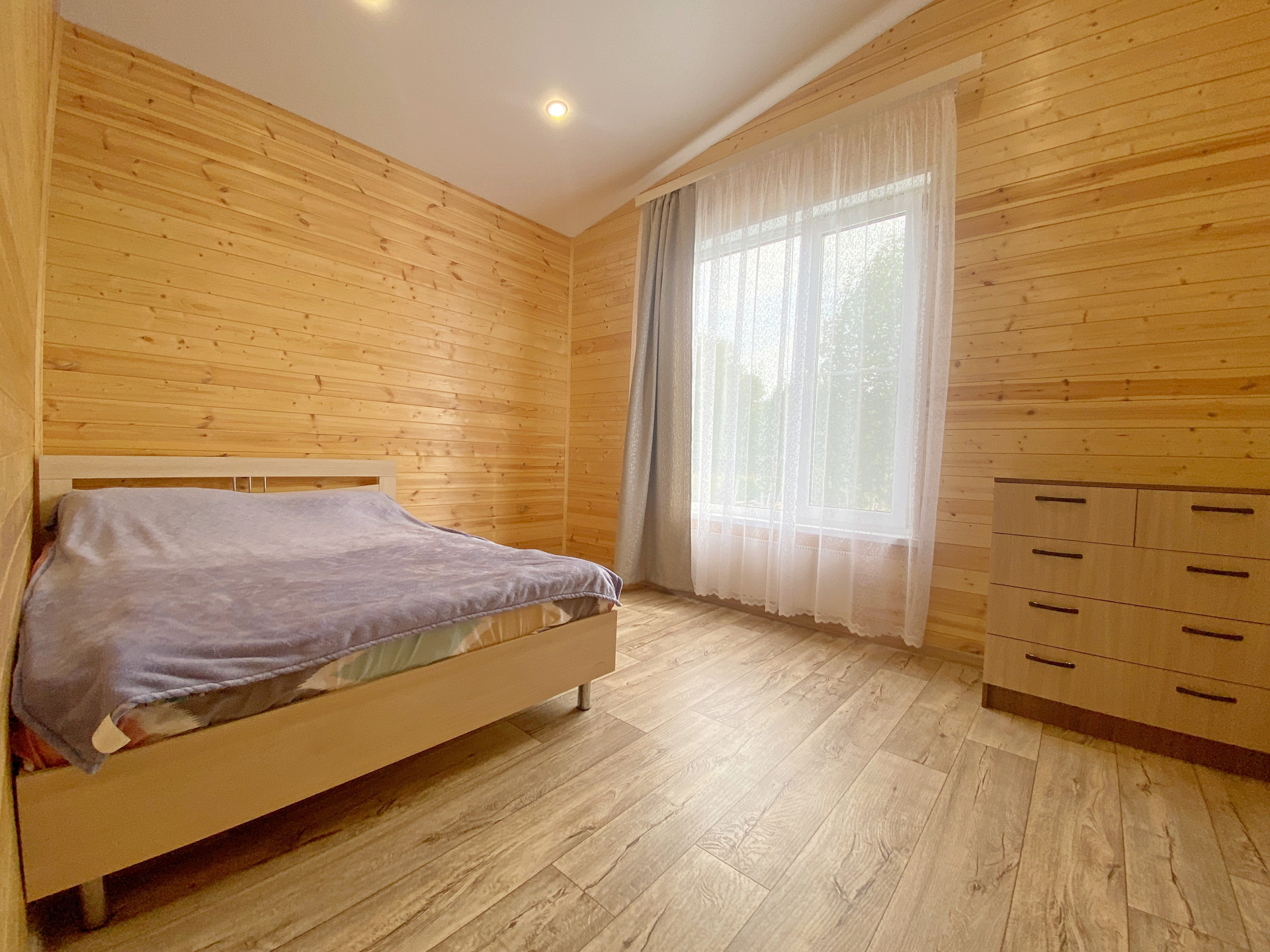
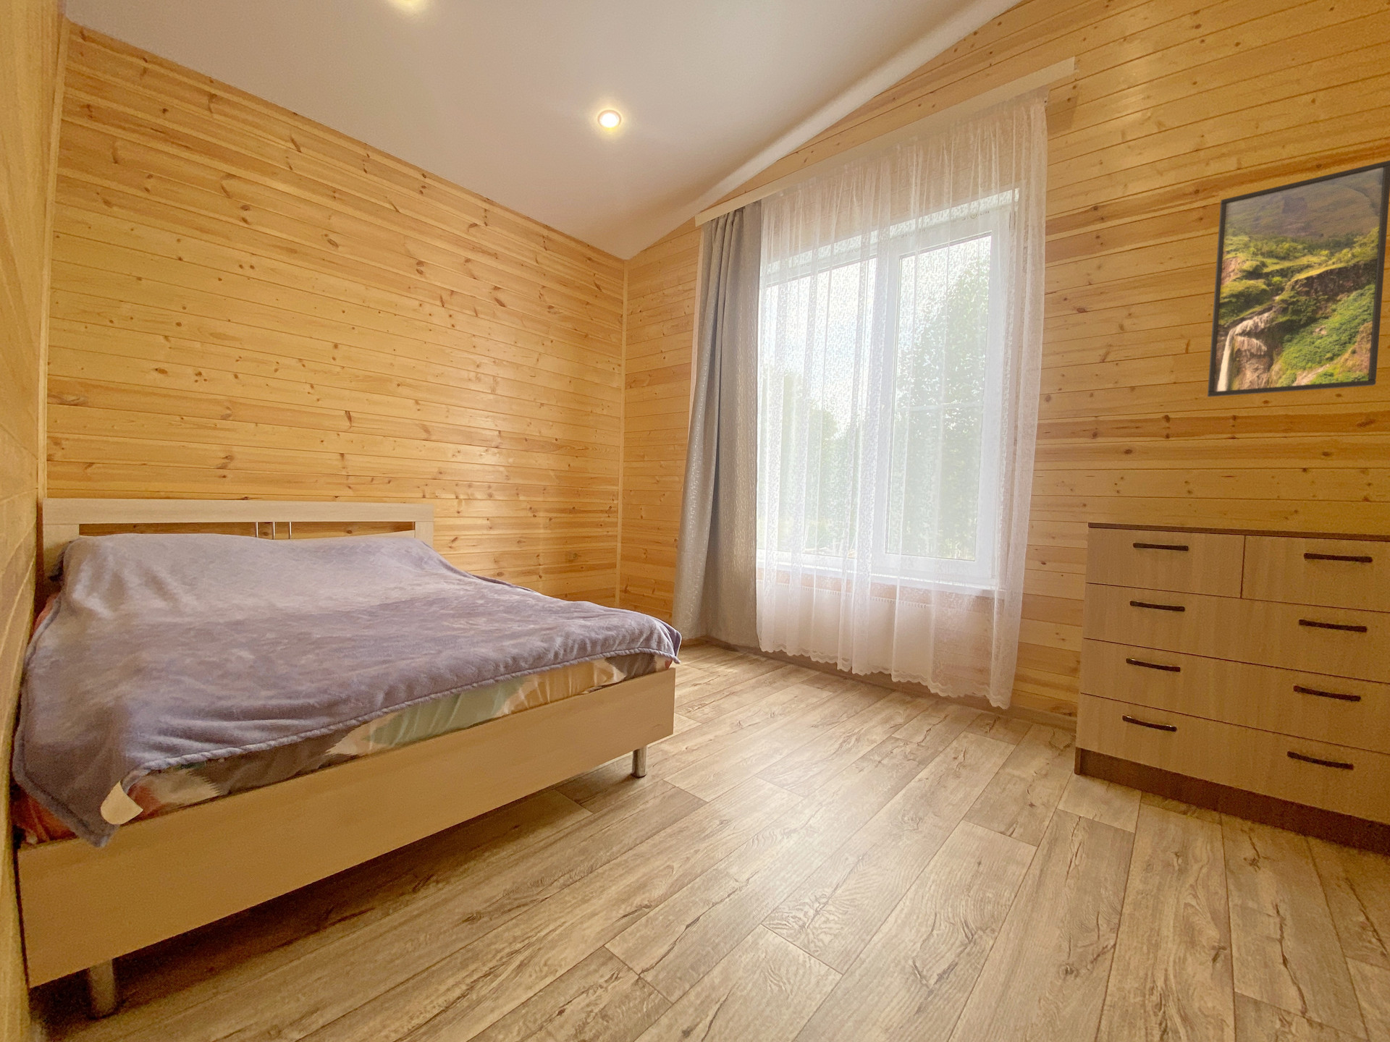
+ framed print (1293, 287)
